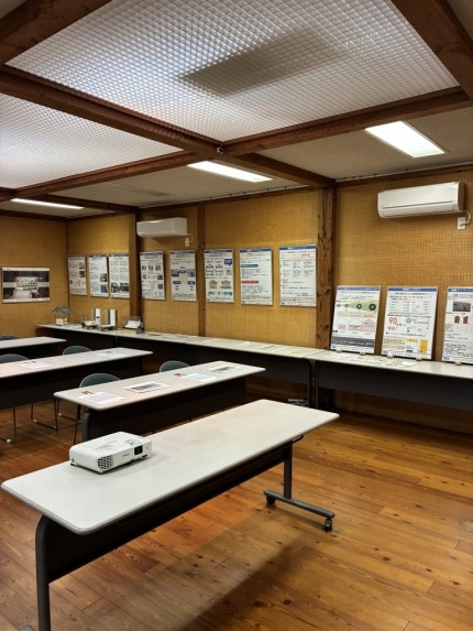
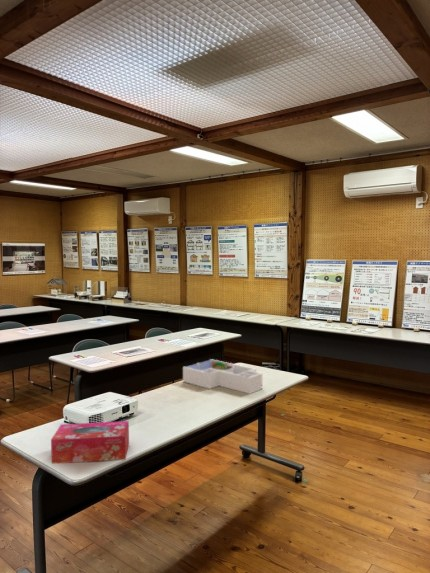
+ tissue box (92, 441)
+ desk organizer (224, 376)
